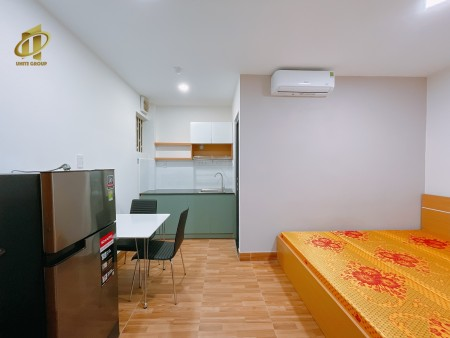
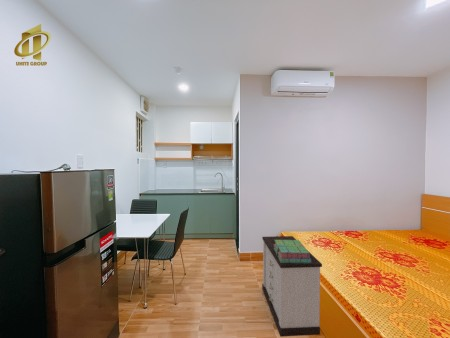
+ nightstand (287, 278)
+ stack of books (290, 250)
